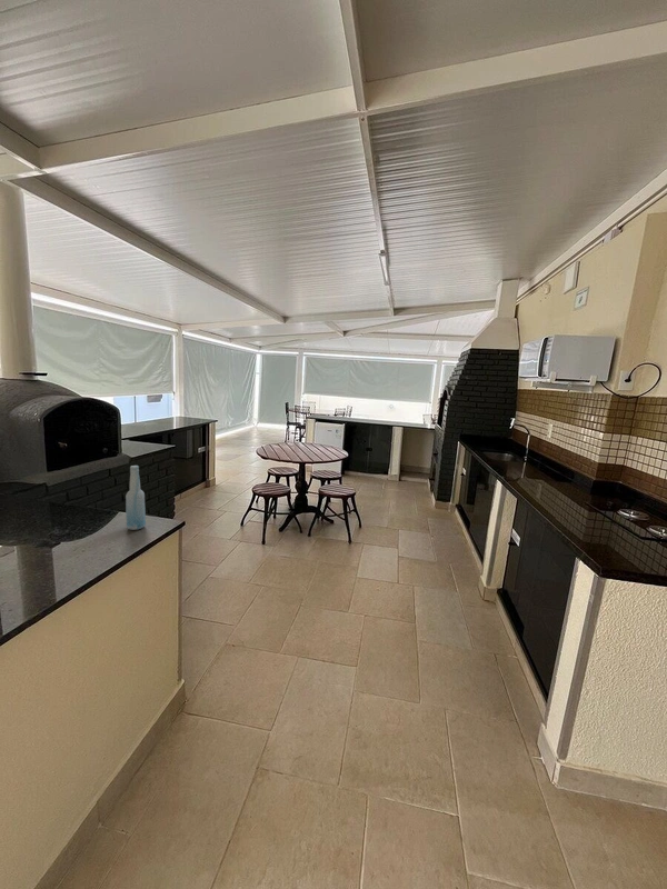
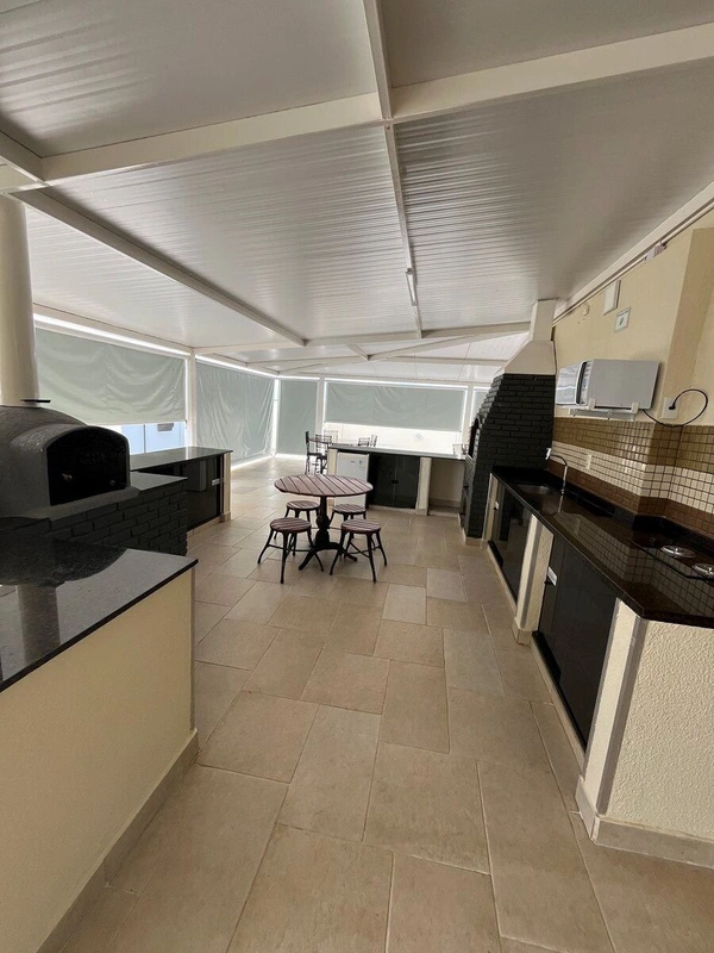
- bottle (135, 497)
